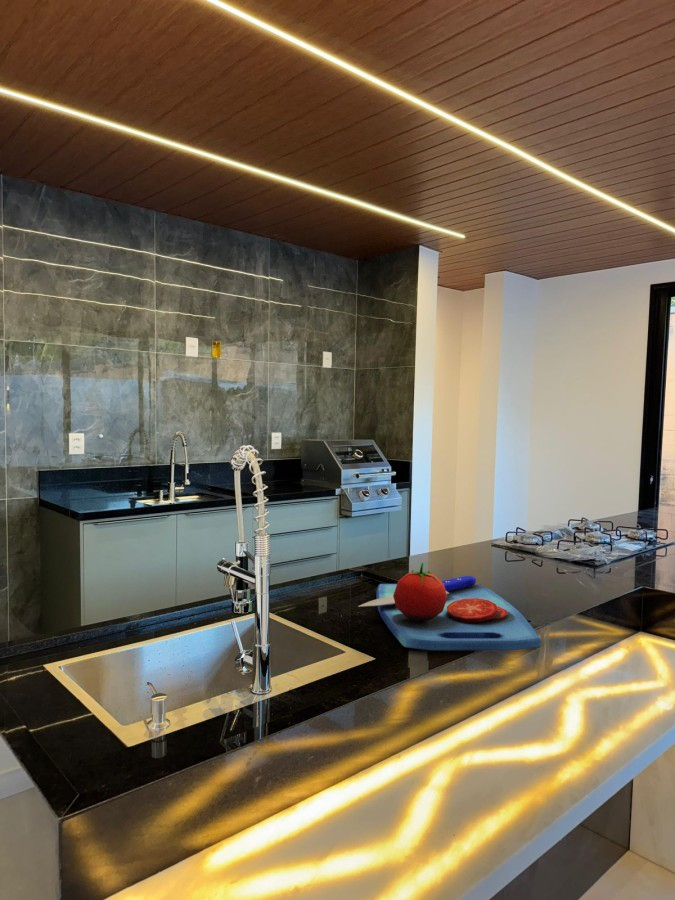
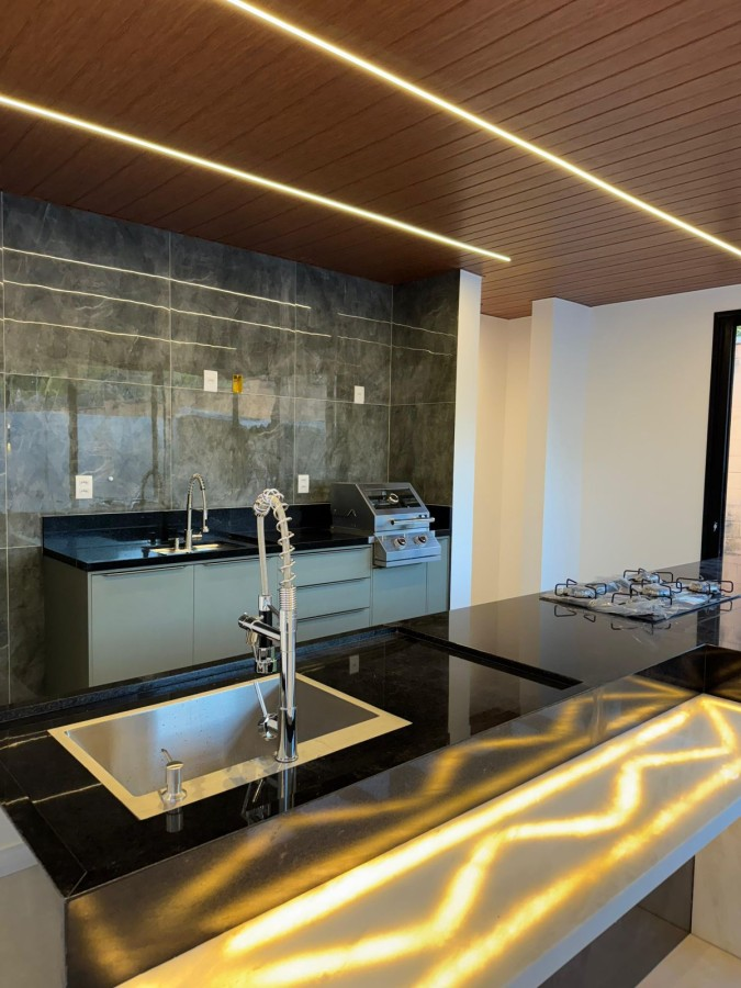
- chopping board (438, 584)
